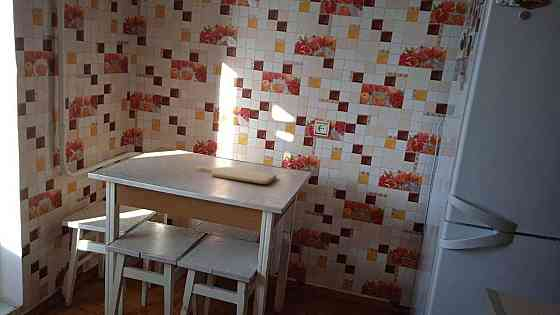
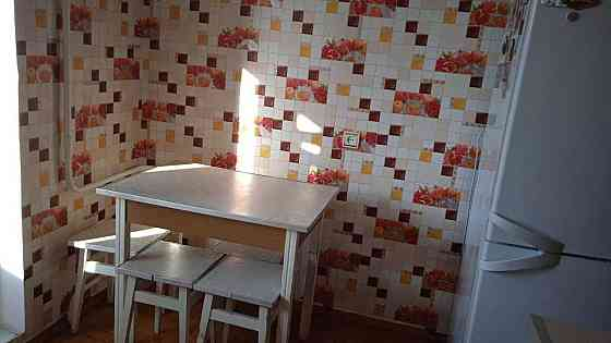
- chopping board (233, 173)
